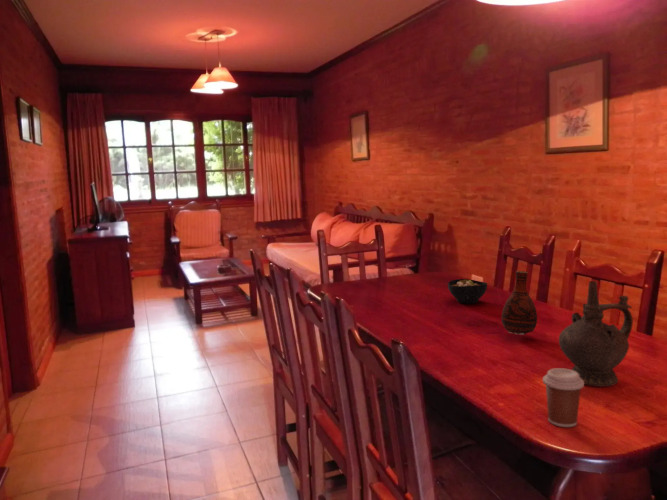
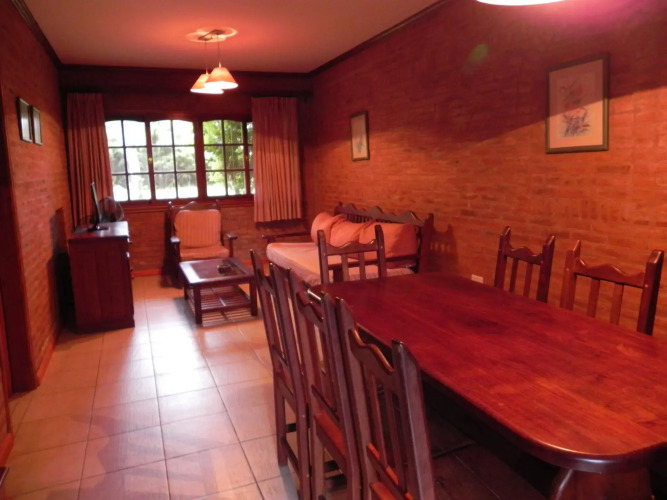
- ceremonial vessel (596, 330)
- coffee cup (562, 397)
- vase (528, 308)
- bowl (467, 290)
